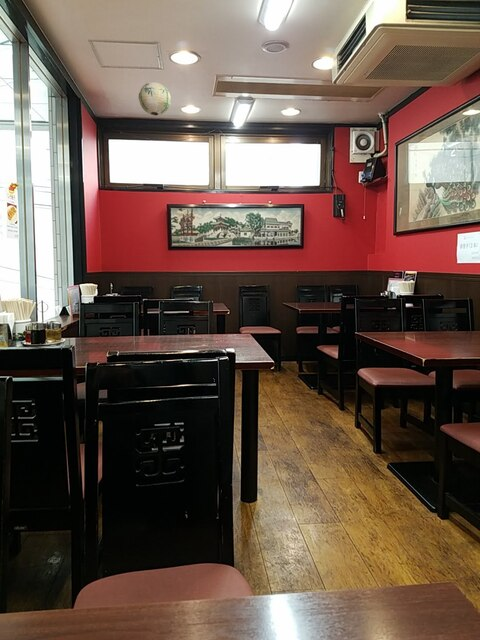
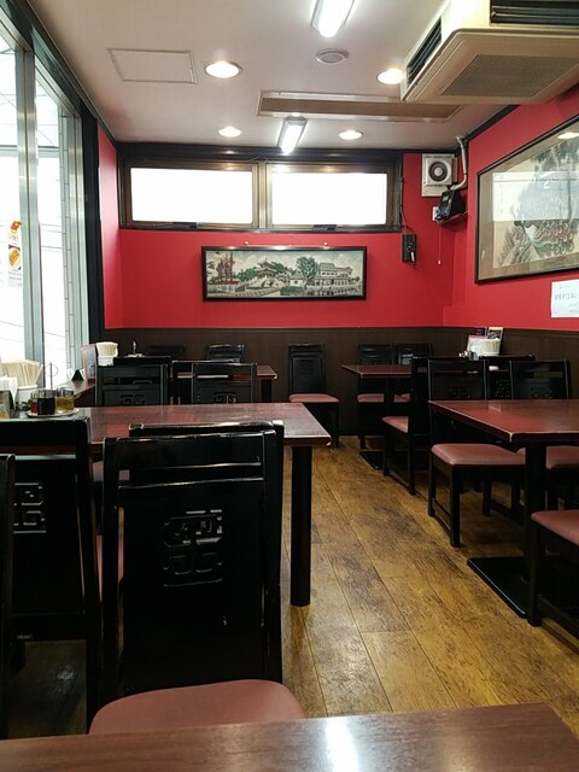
- paper lantern (154, 99)
